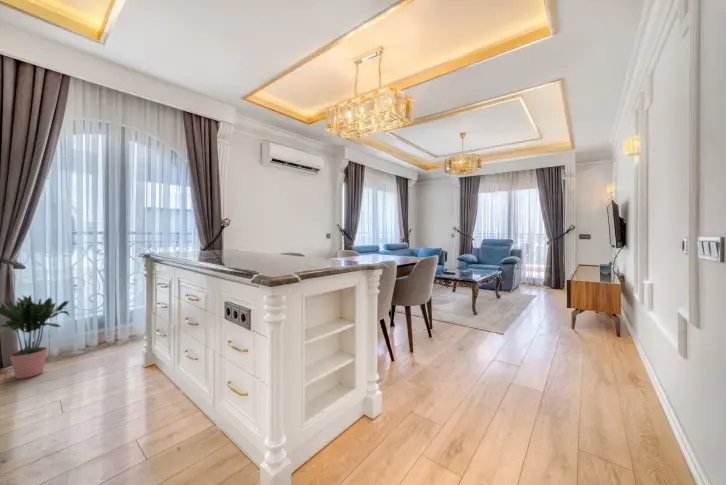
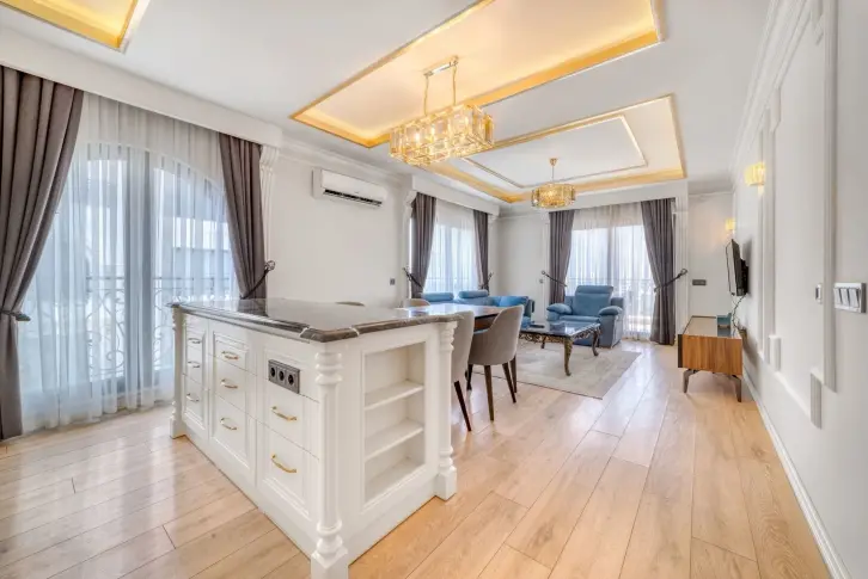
- potted plant (34, 332)
